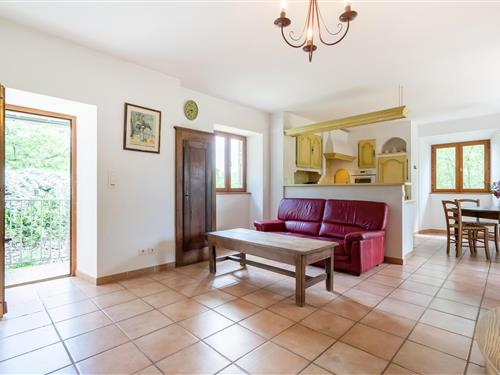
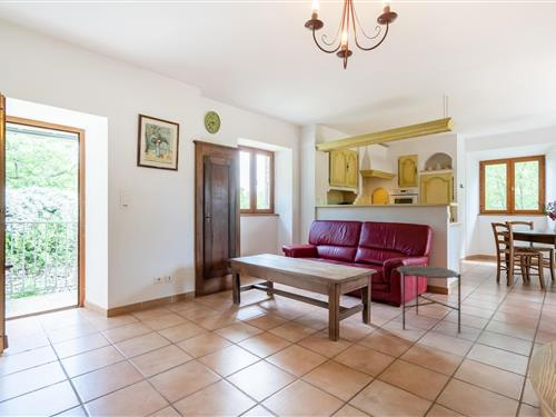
+ side table (425, 297)
